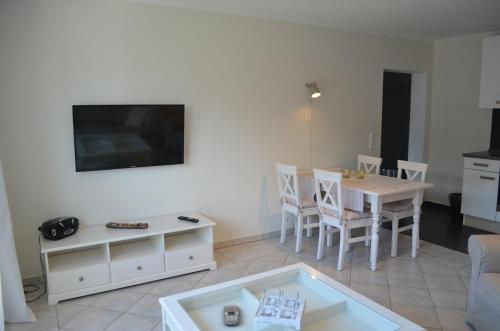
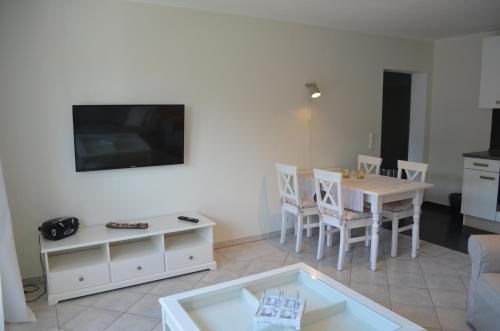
- remote control (231, 315)
